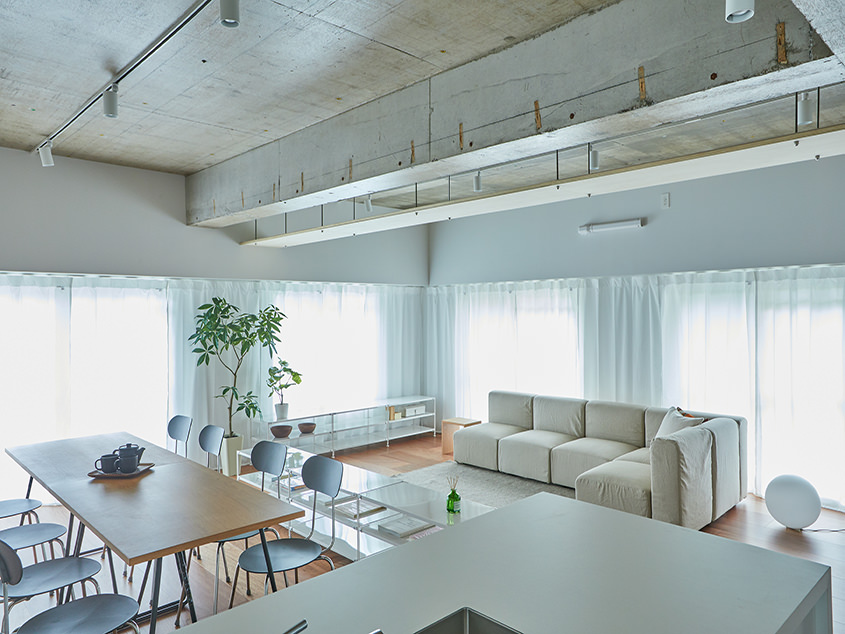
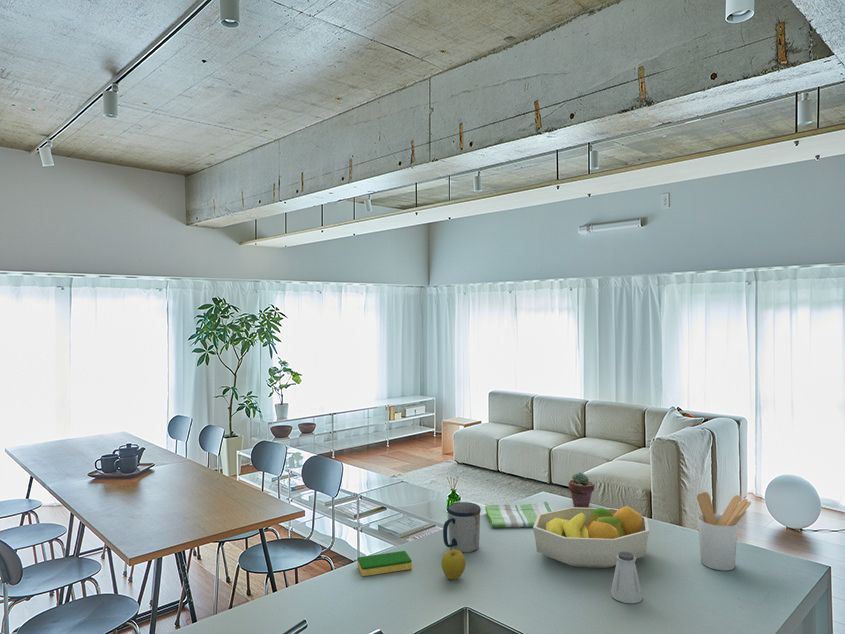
+ dish towel (521, 513)
+ dish sponge (384, 563)
+ saltshaker (626, 575)
+ potted succulent (581, 489)
+ utensil holder (725, 529)
+ fruit bowl (591, 531)
+ mug (461, 527)
+ apple (453, 564)
